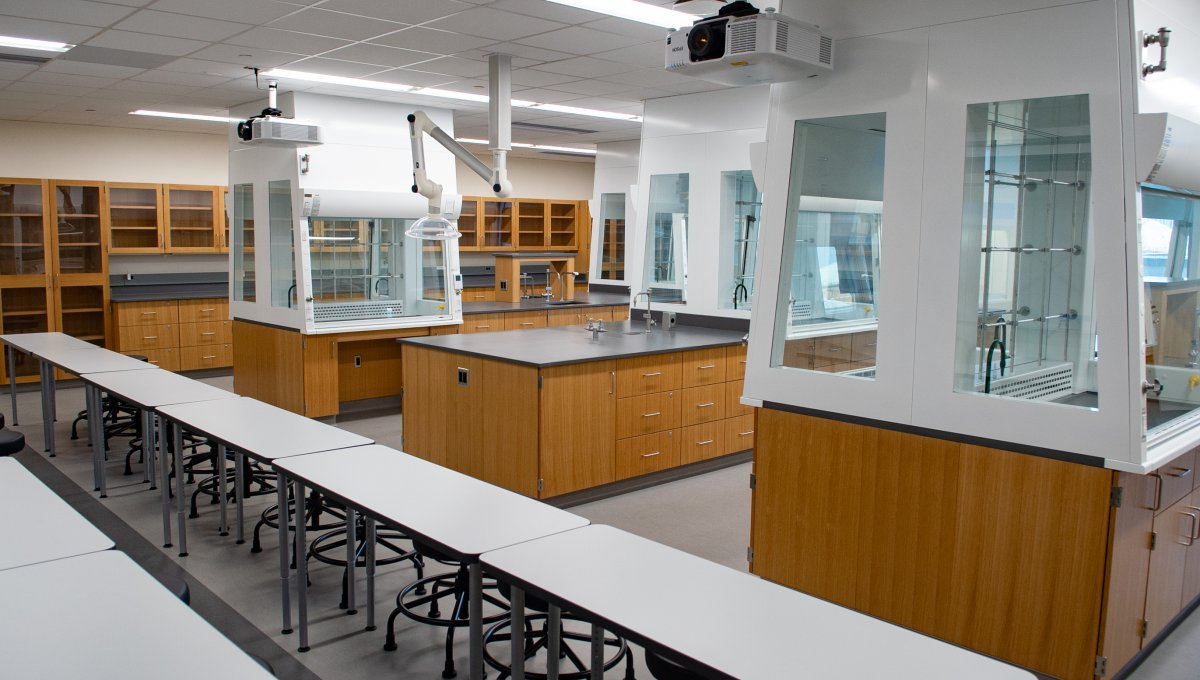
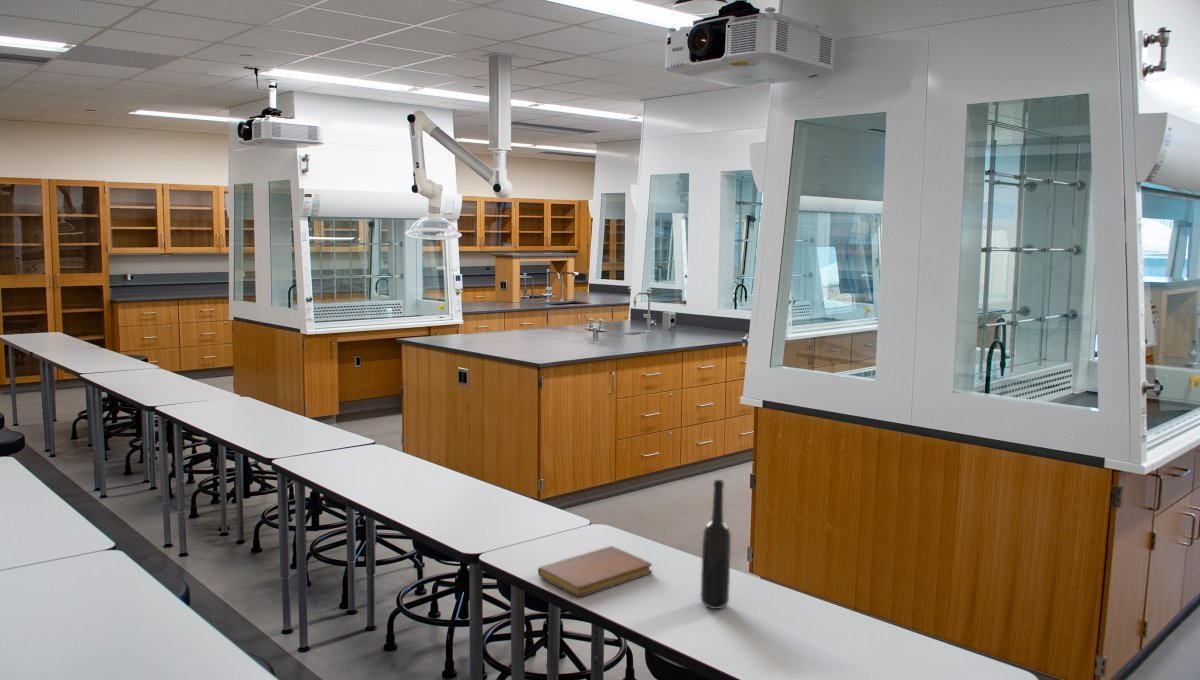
+ bottle (716, 543)
+ notebook (595, 569)
